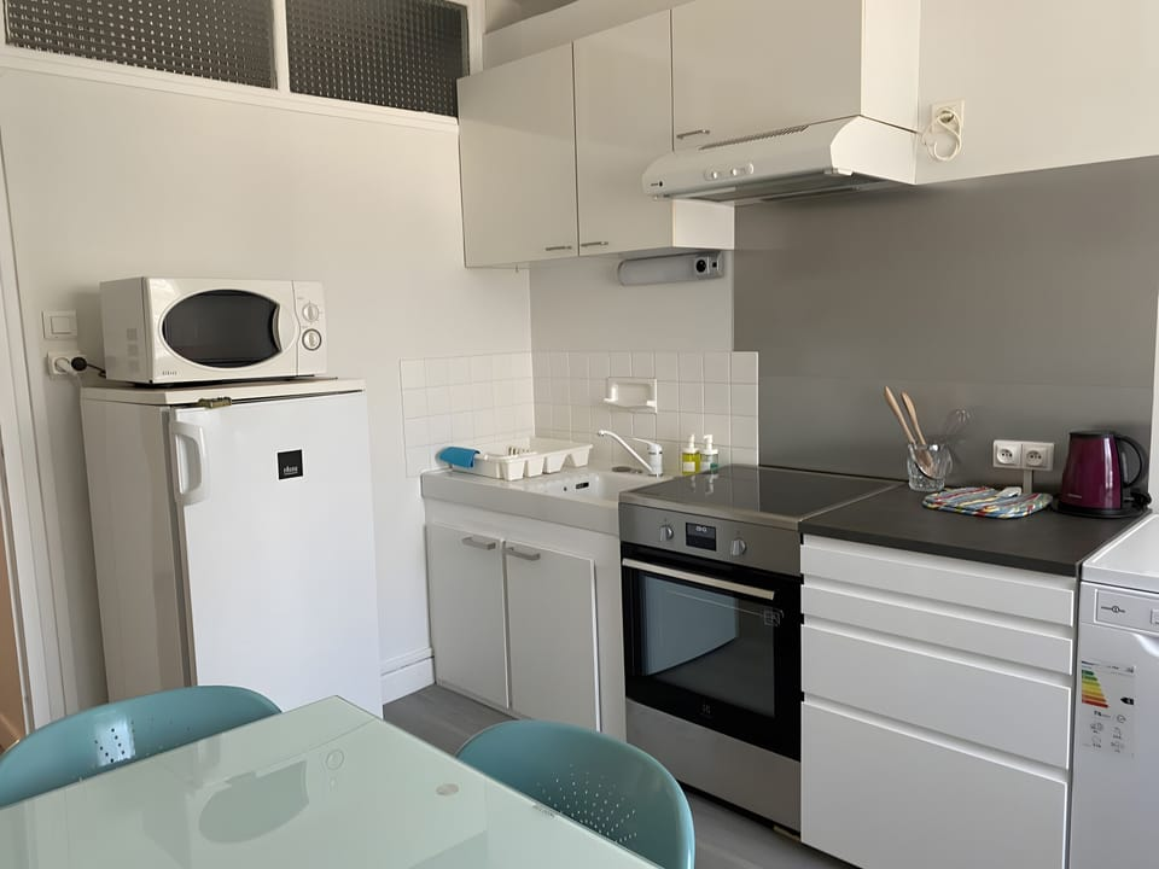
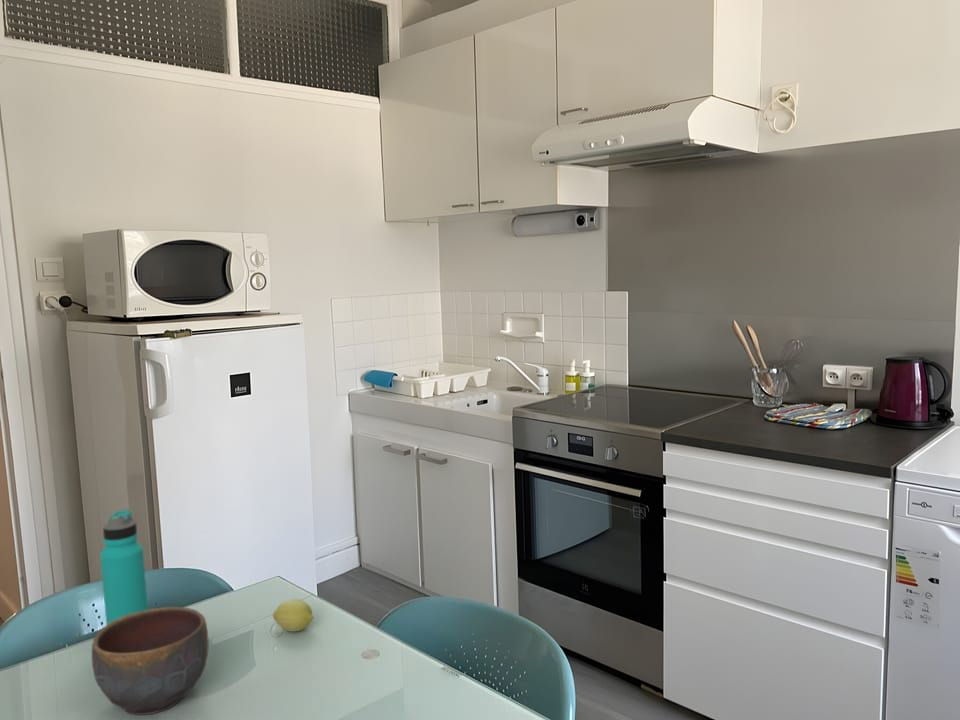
+ fruit (292, 615)
+ water bottle (123, 577)
+ bowl (152, 663)
